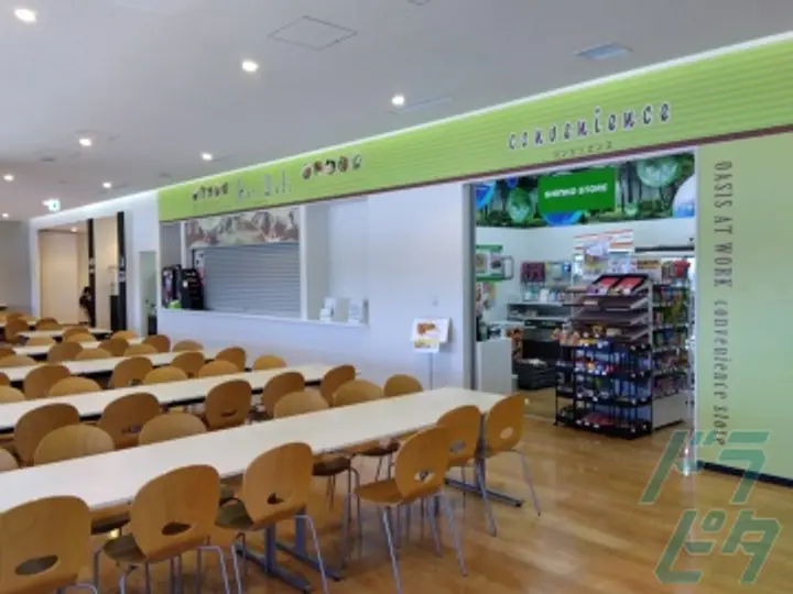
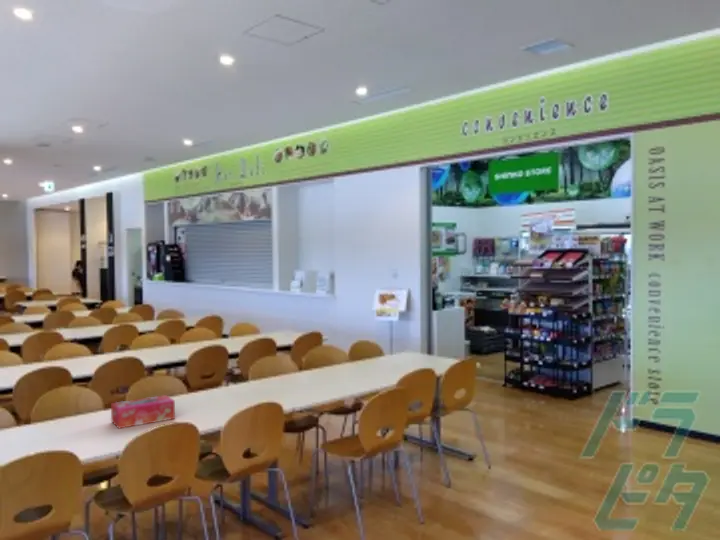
+ tissue box (143, 411)
